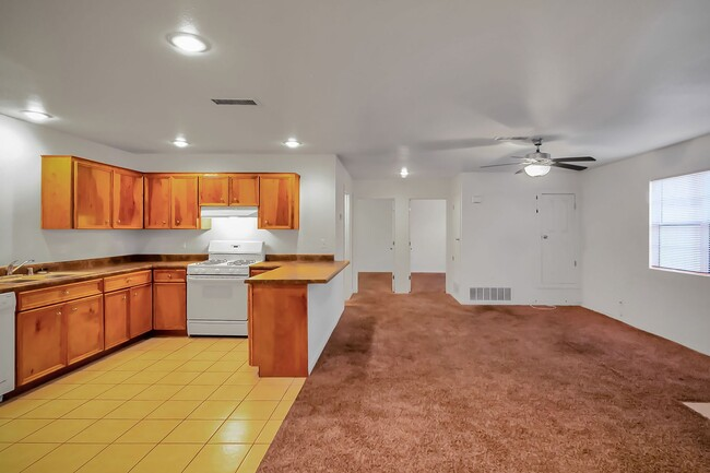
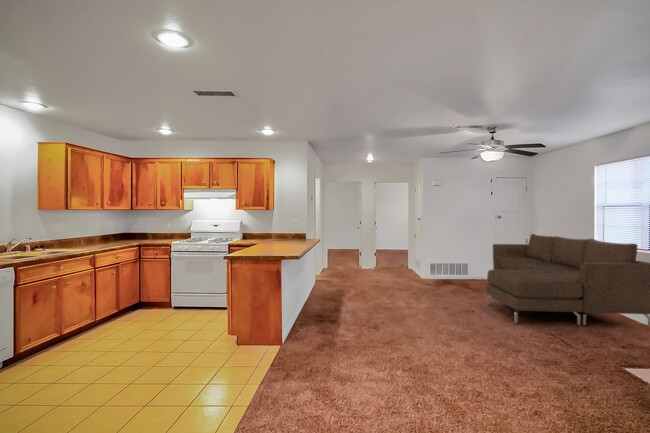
+ sofa (530, 267)
